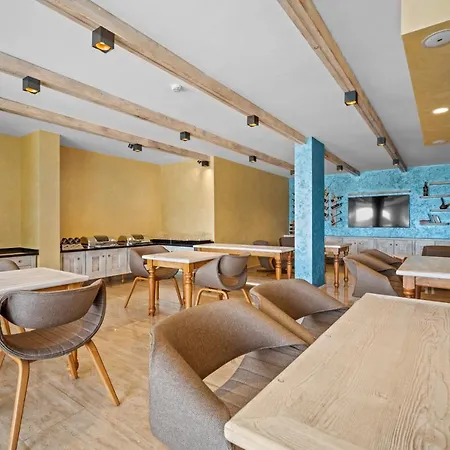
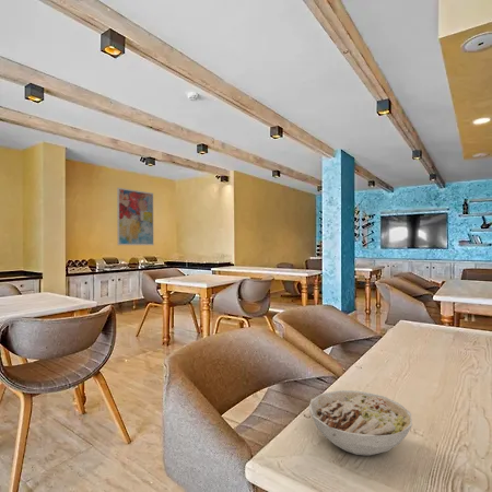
+ bowl (359, 421)
+ wall art (136, 218)
